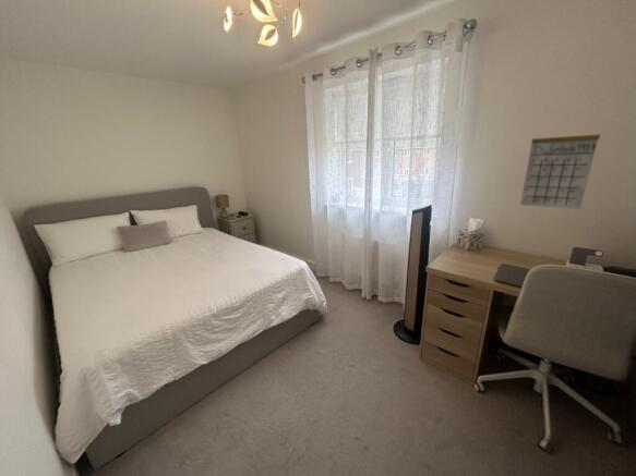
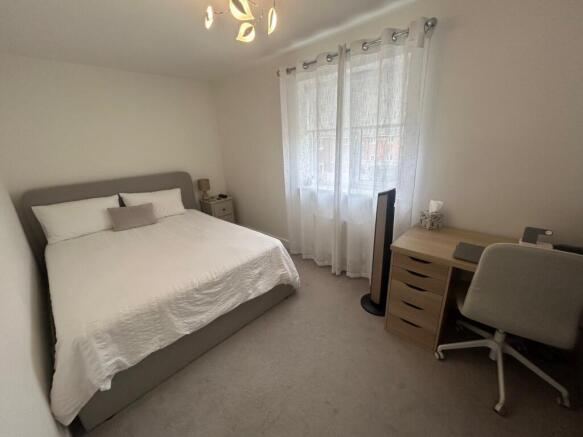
- calendar (557, 164)
